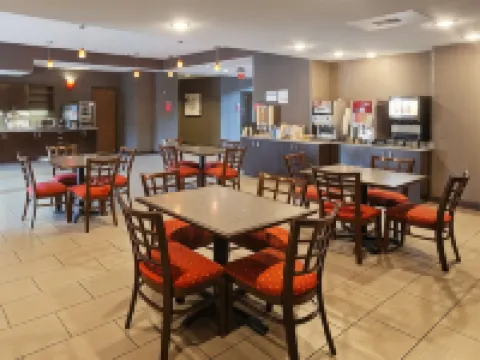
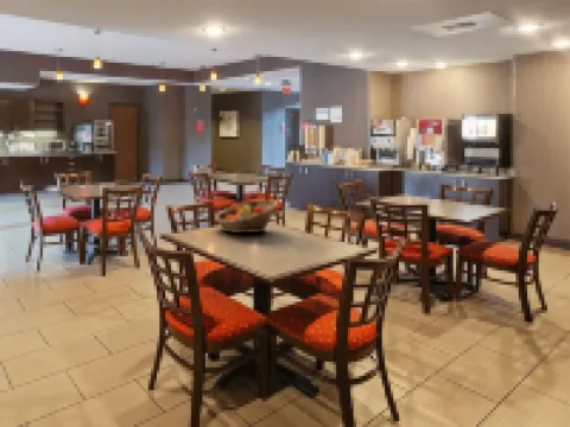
+ fruit basket (246, 215)
